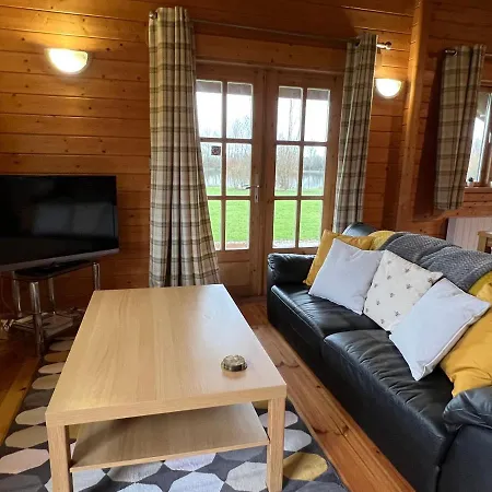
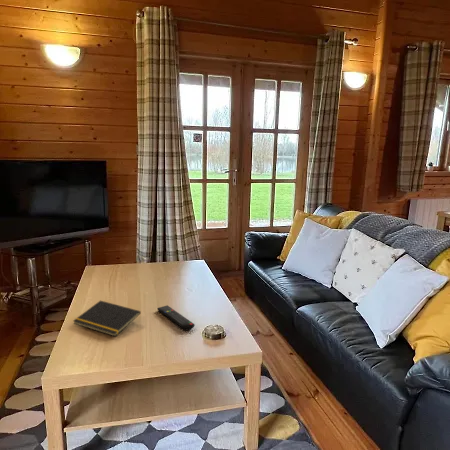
+ notepad (107, 317)
+ remote control (175, 317)
